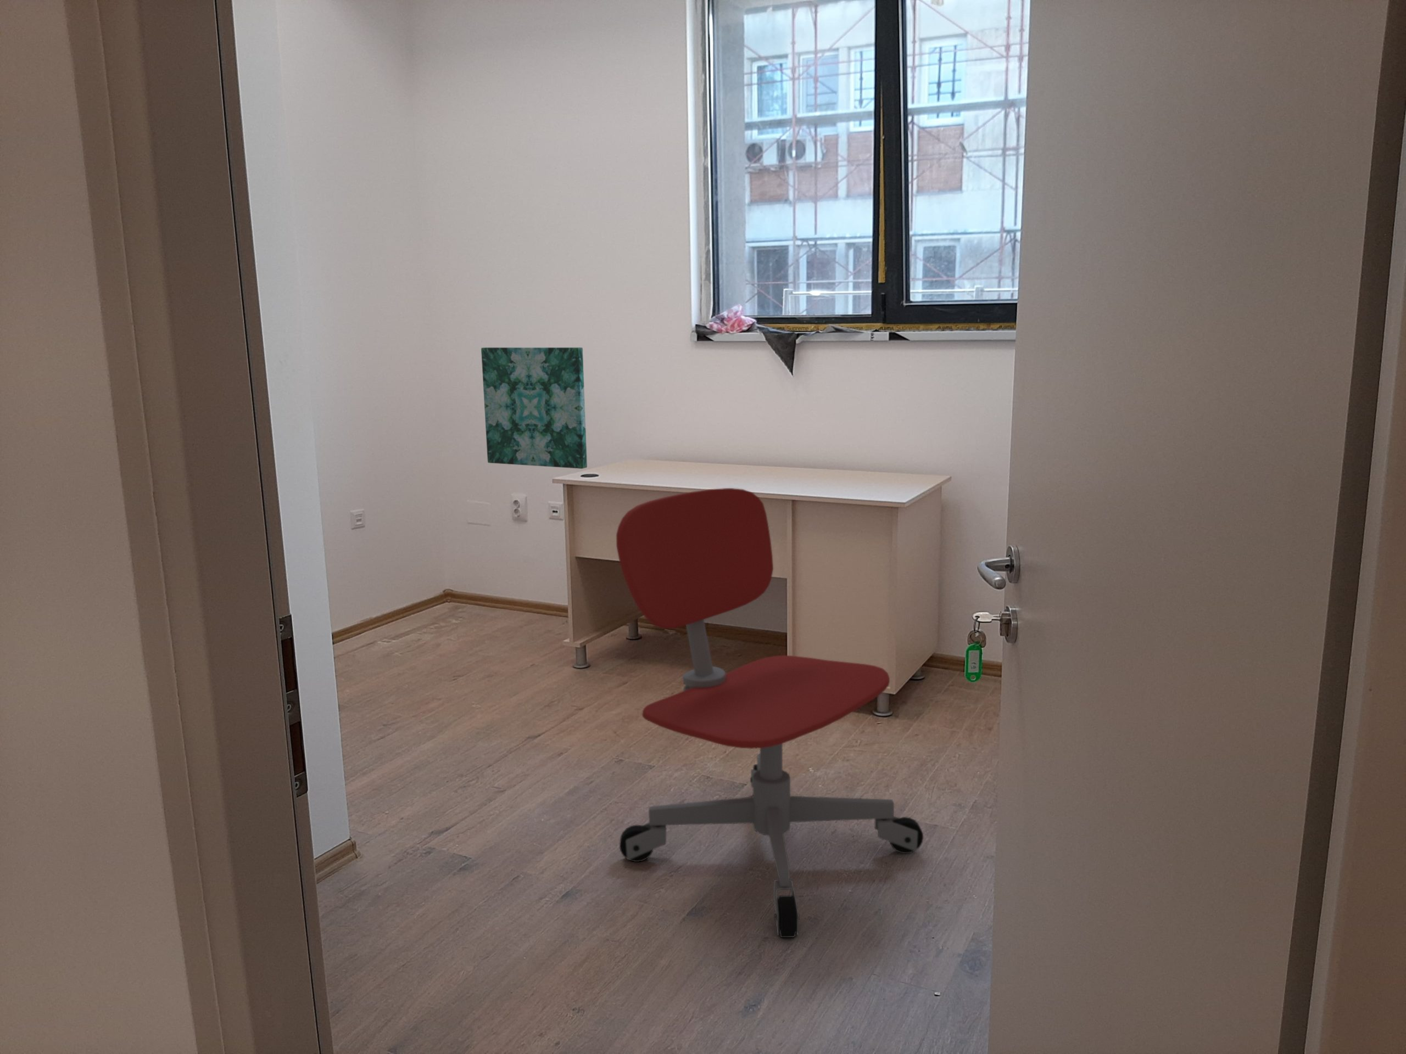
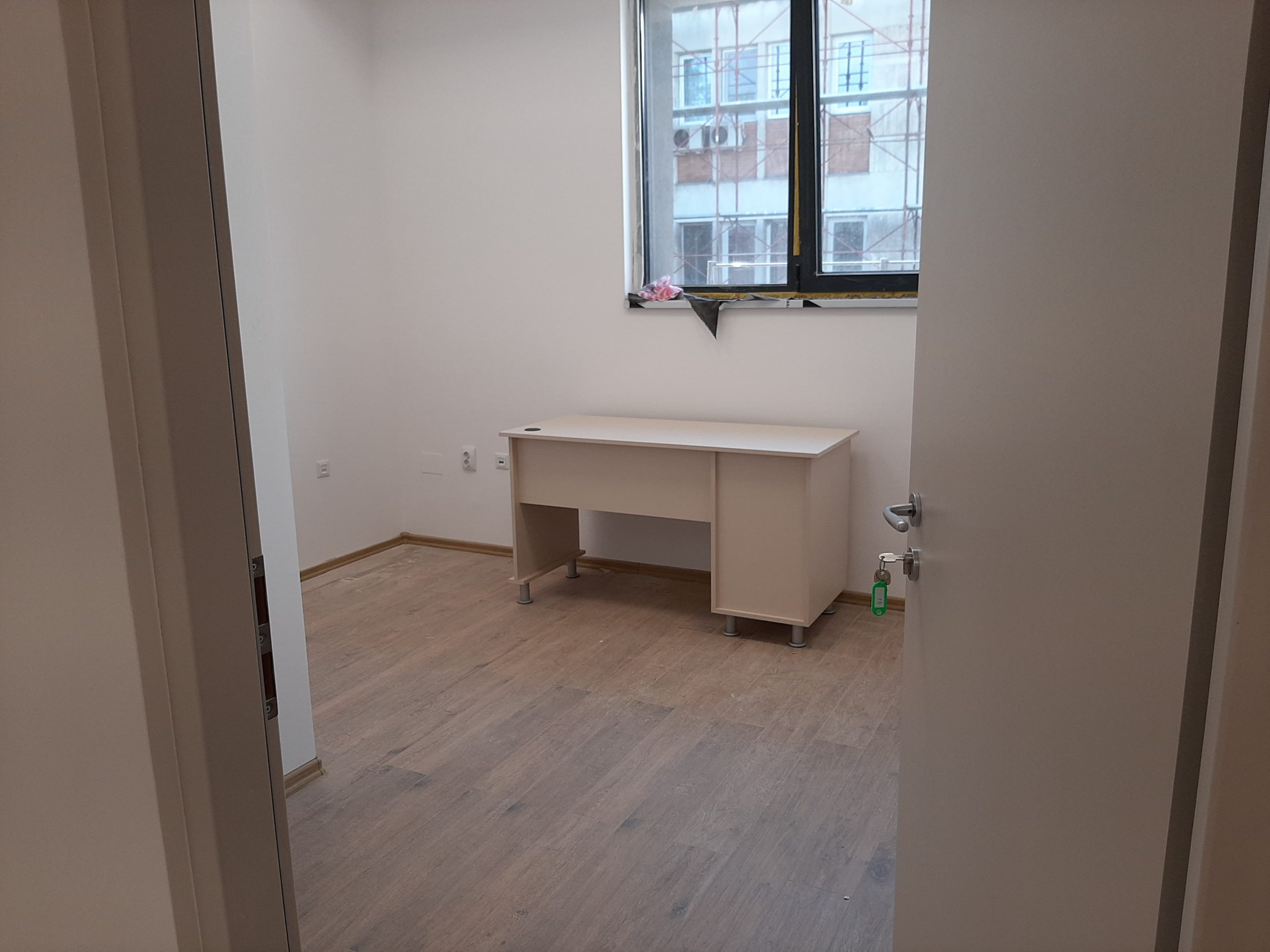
- office chair (764, 685)
- wall art (534, 406)
